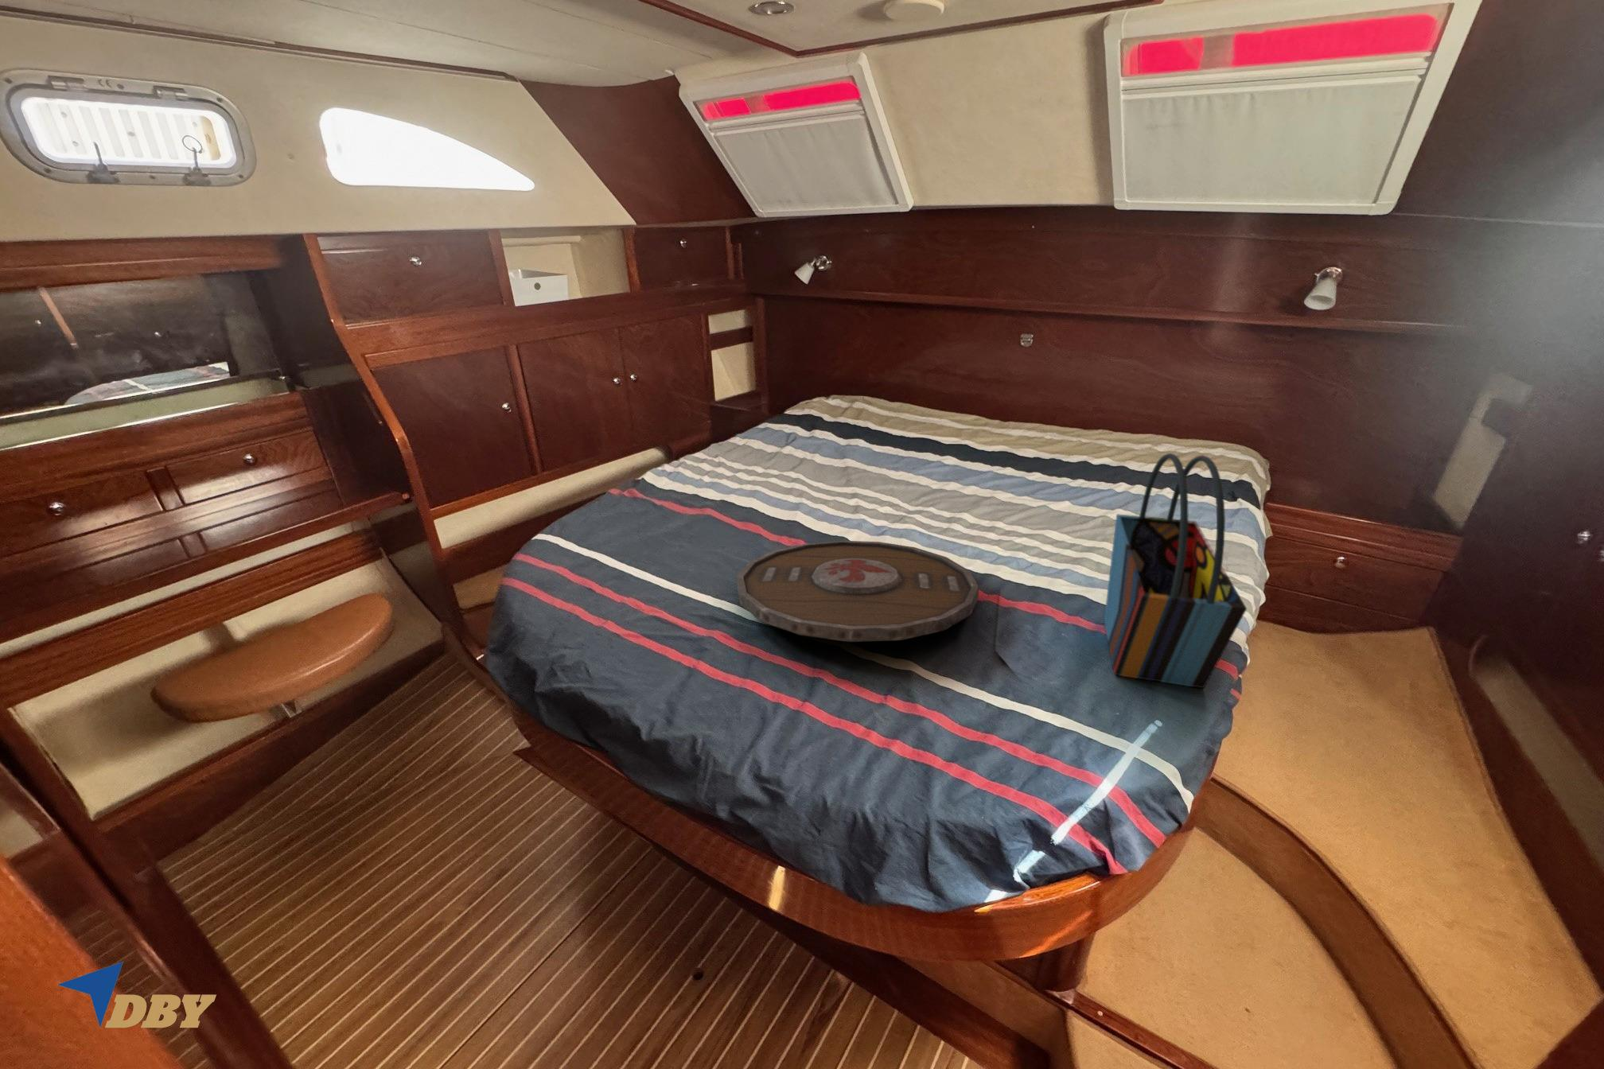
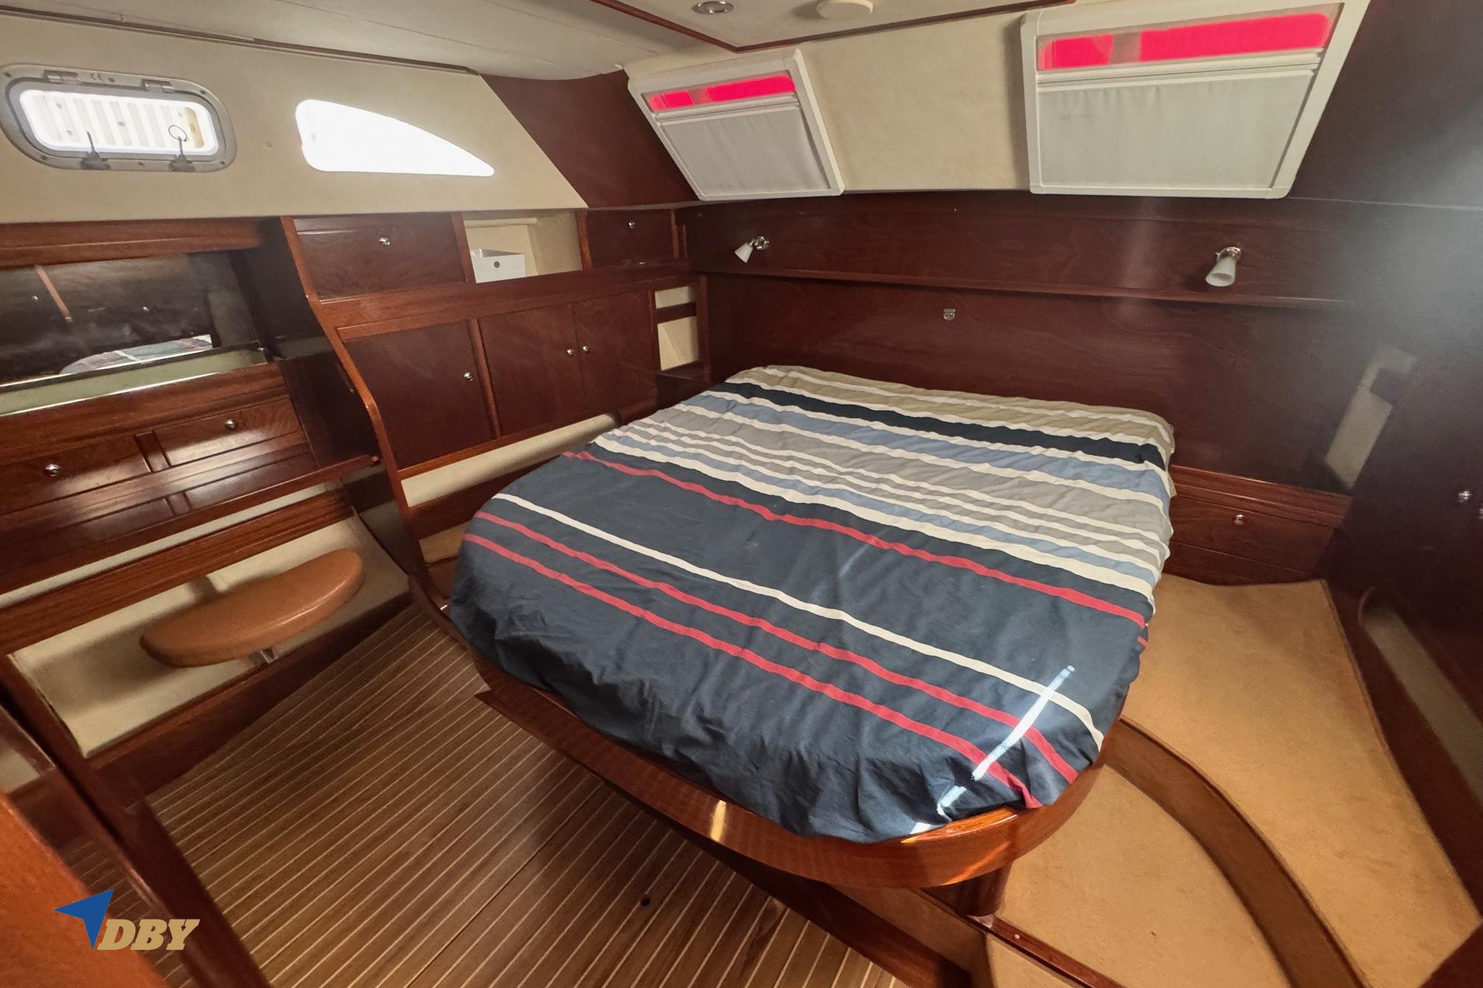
- serving tray (856, 583)
- tote bag (1171, 562)
